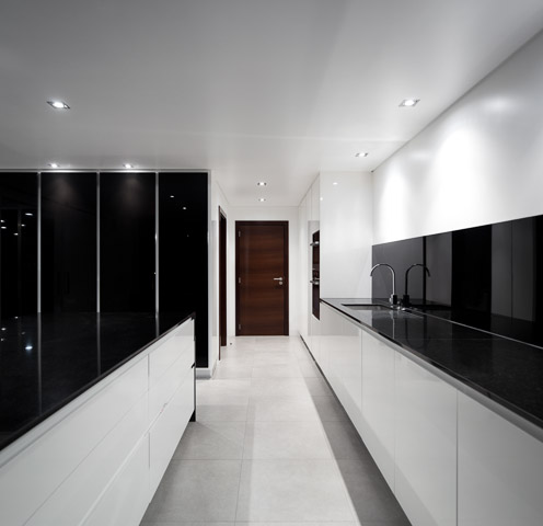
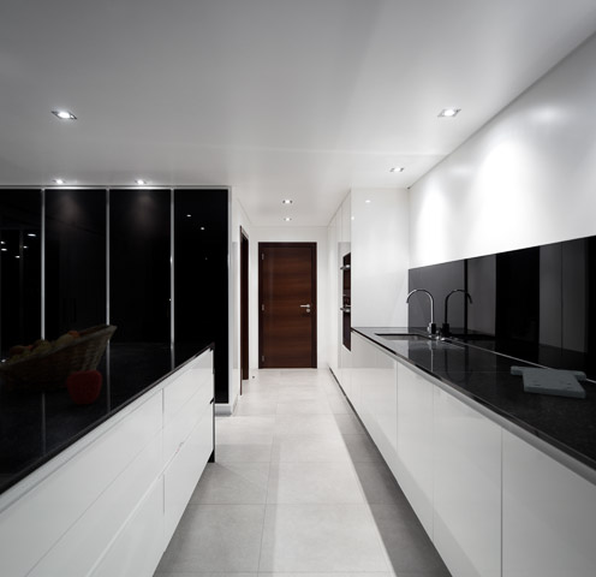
+ apple (84, 385)
+ fruit basket (59, 355)
+ cutting board (549, 380)
